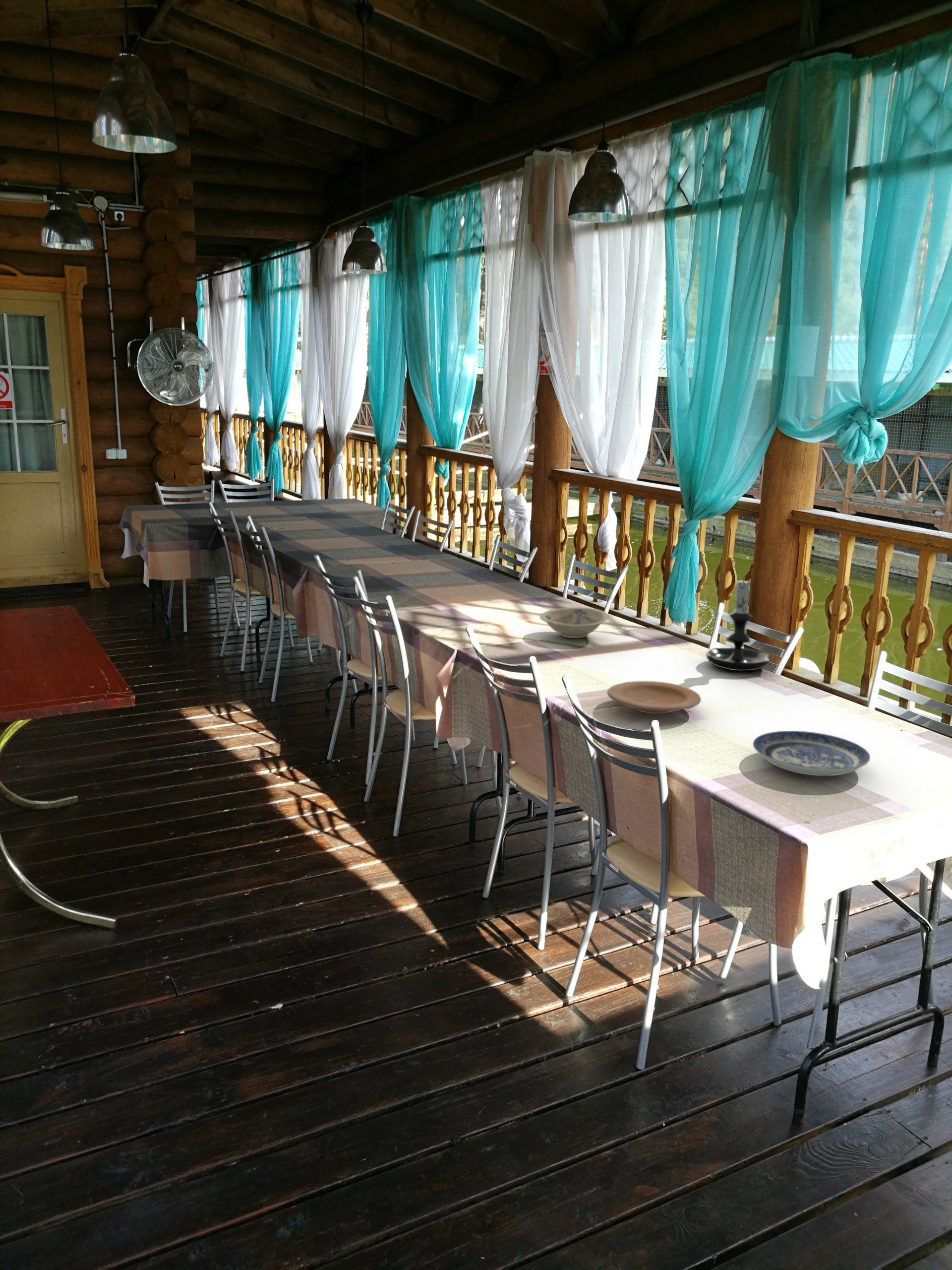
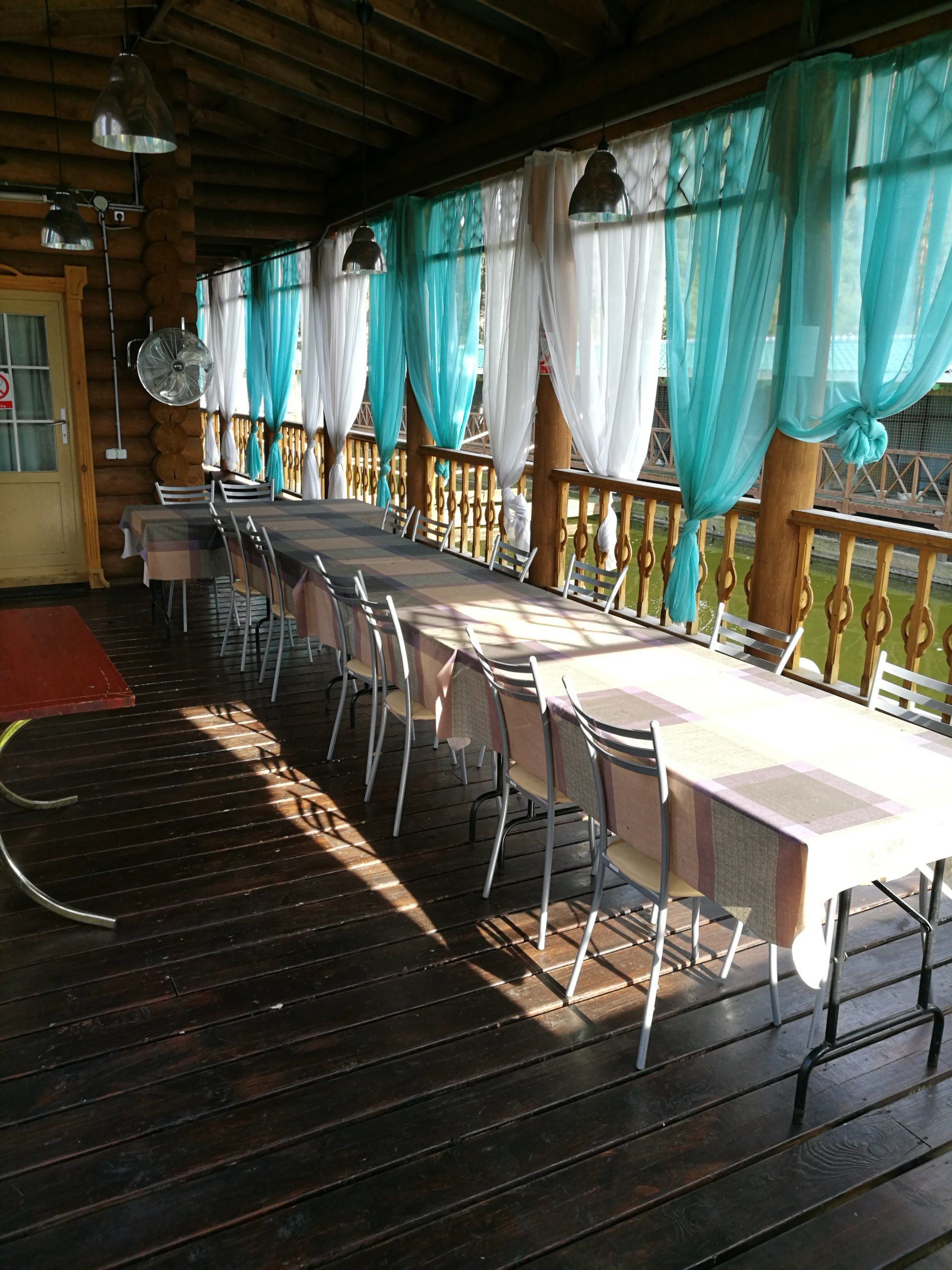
- plate (653, 700)
- plate (810, 757)
- candle holder (742, 621)
- bowl (574, 624)
